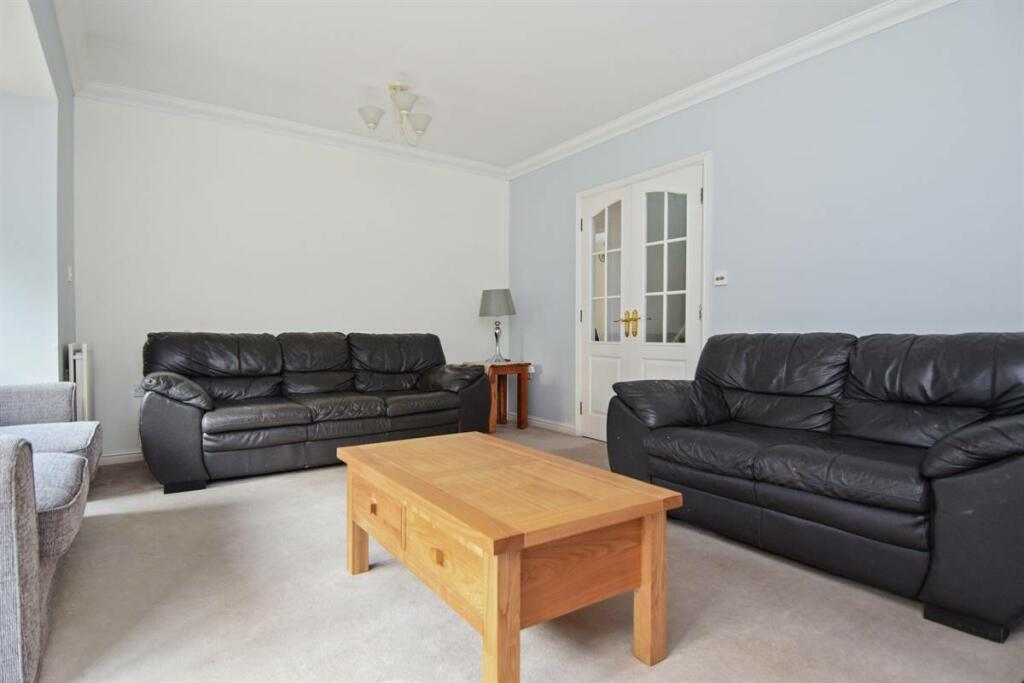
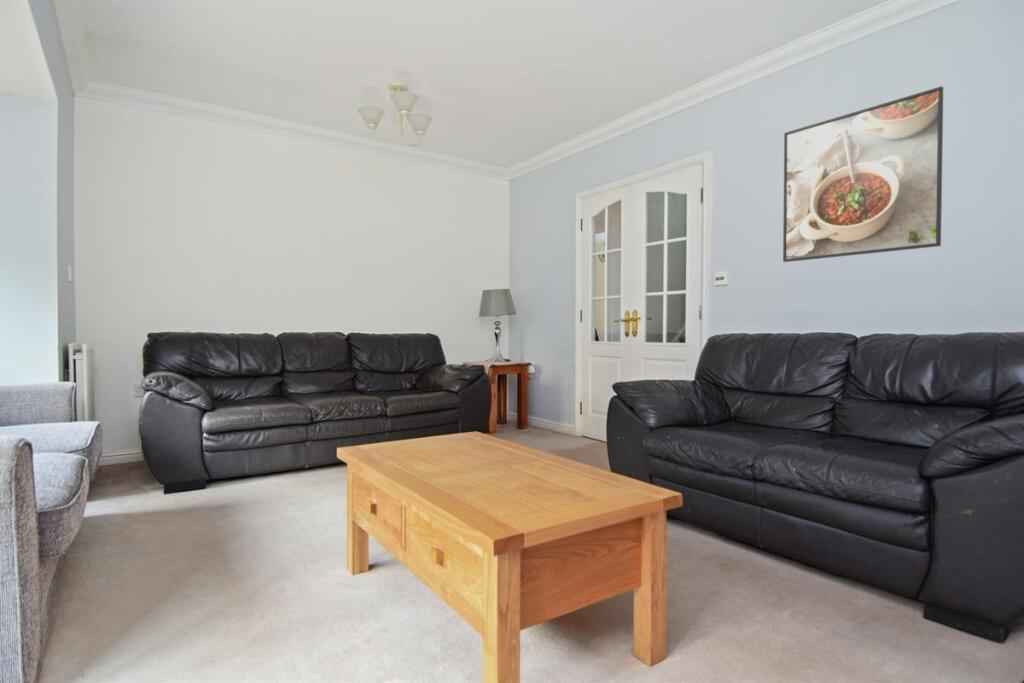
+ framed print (854, 183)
